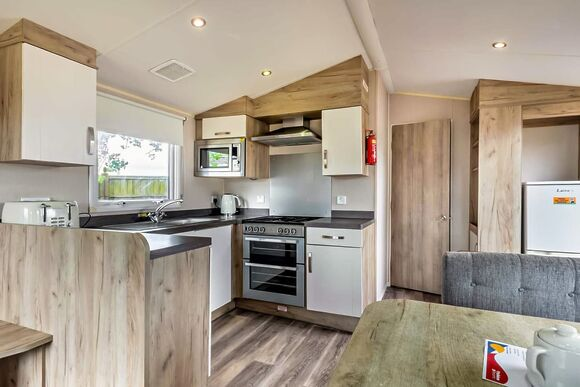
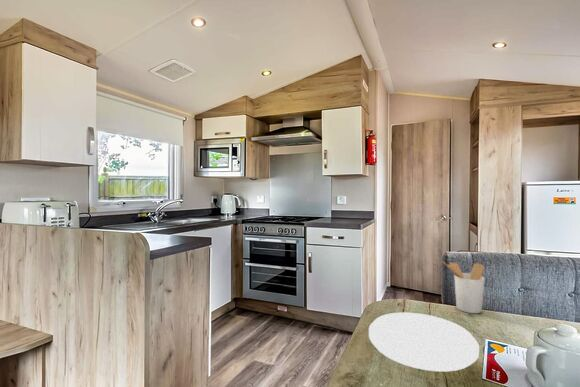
+ plate (420, 337)
+ utensil holder (462, 284)
